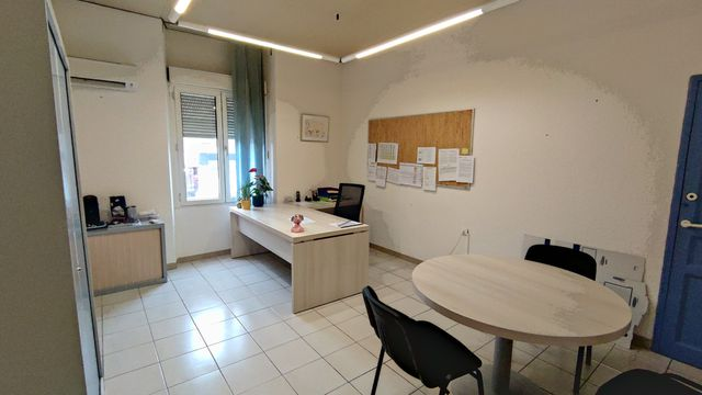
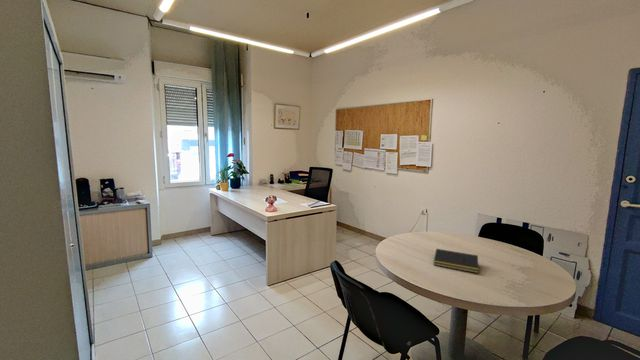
+ notepad (455, 260)
